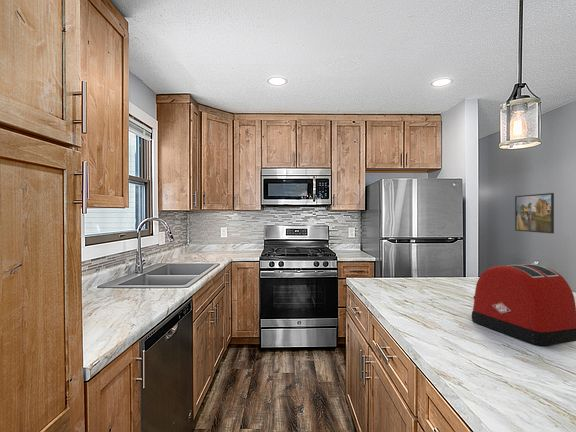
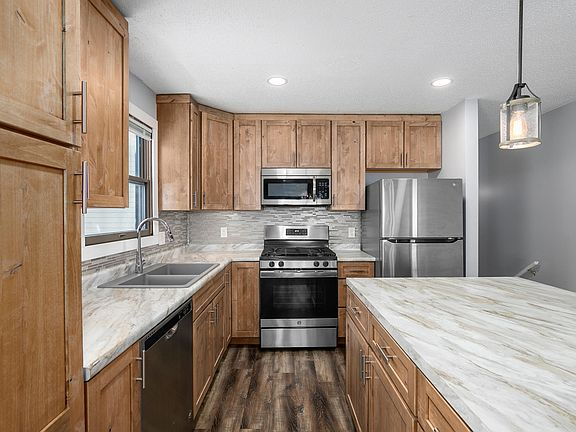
- toaster (521, 297)
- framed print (532, 213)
